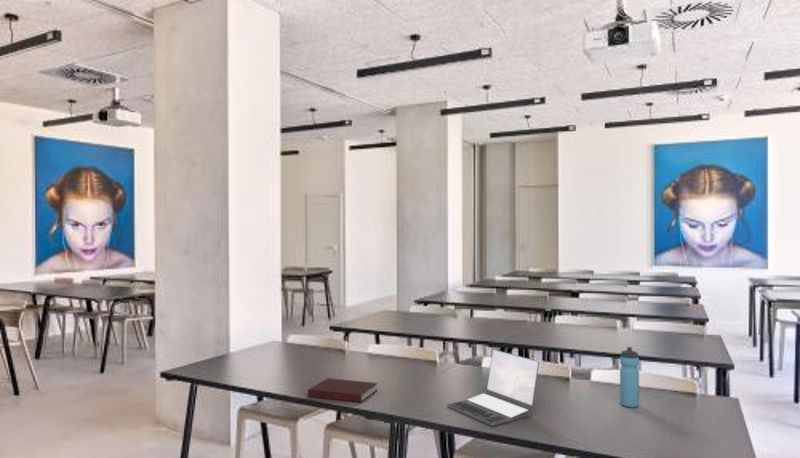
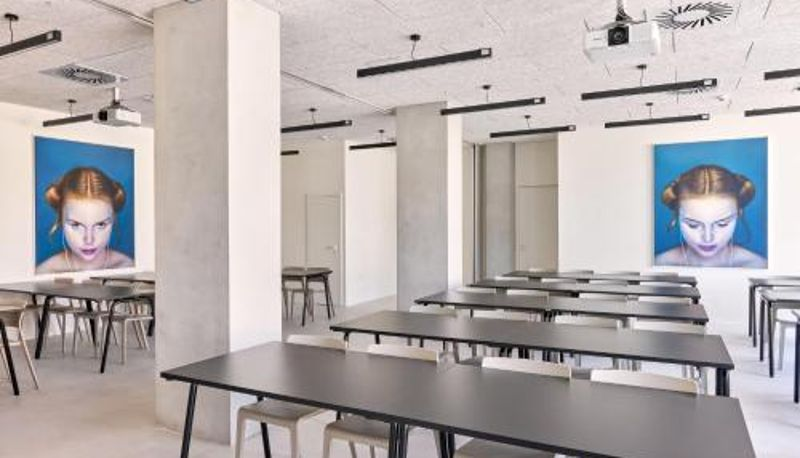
- laptop (492, 384)
- notebook (343, 389)
- water bottle (629, 376)
